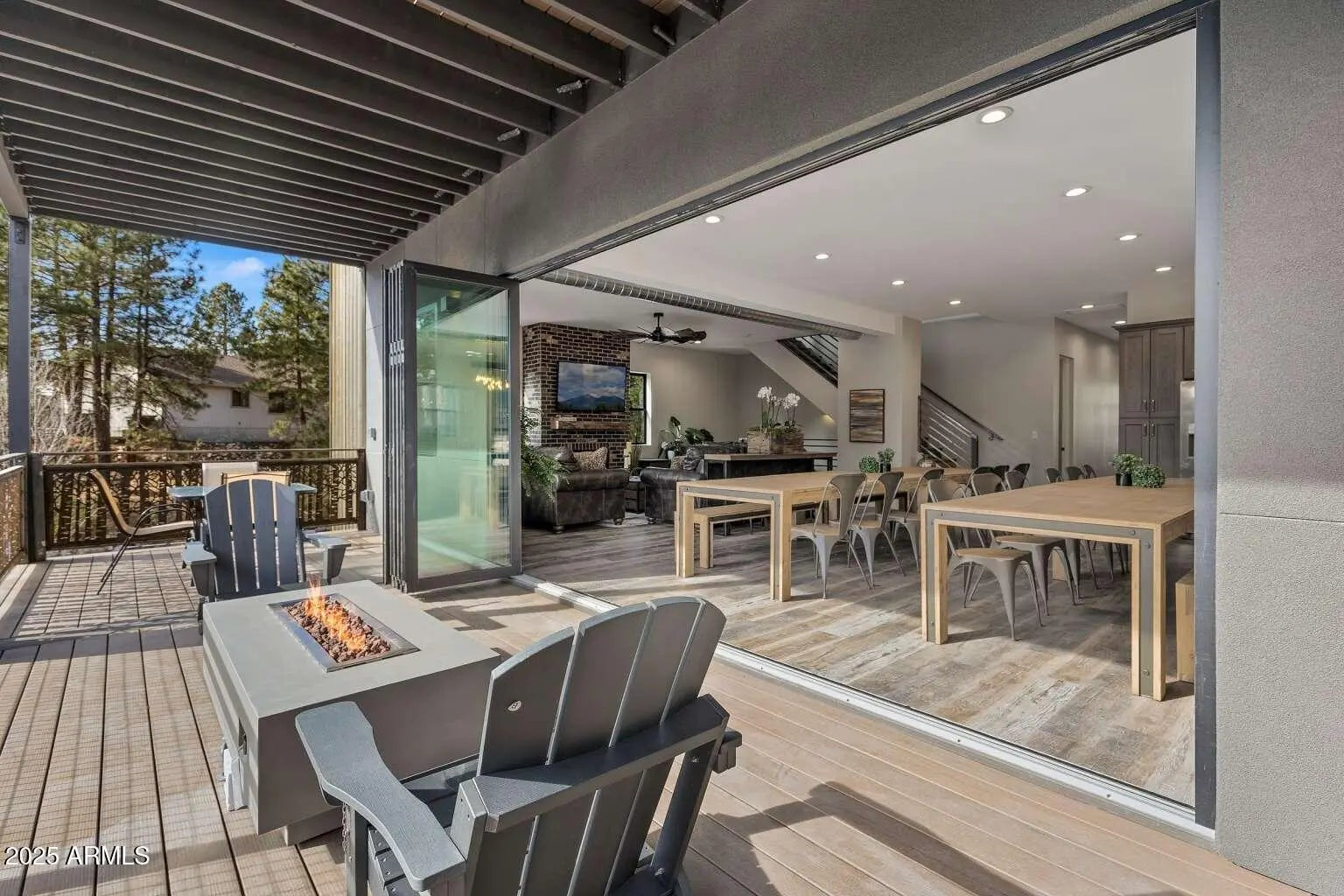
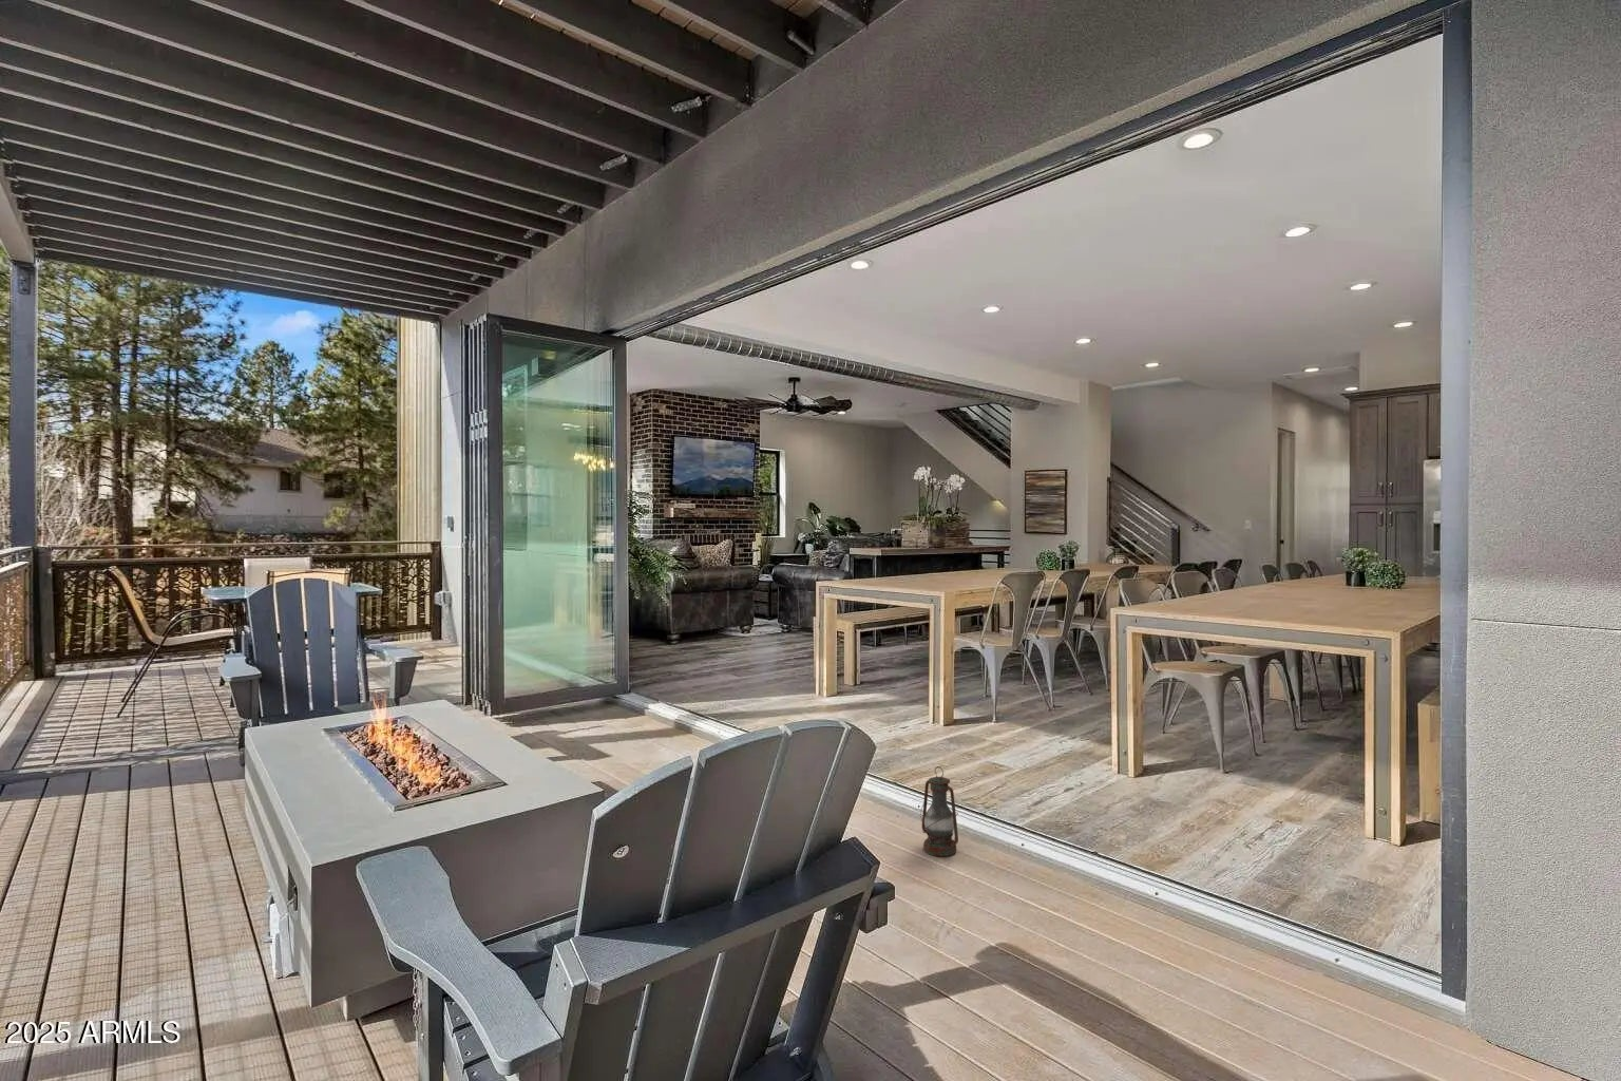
+ lantern (938, 807)
